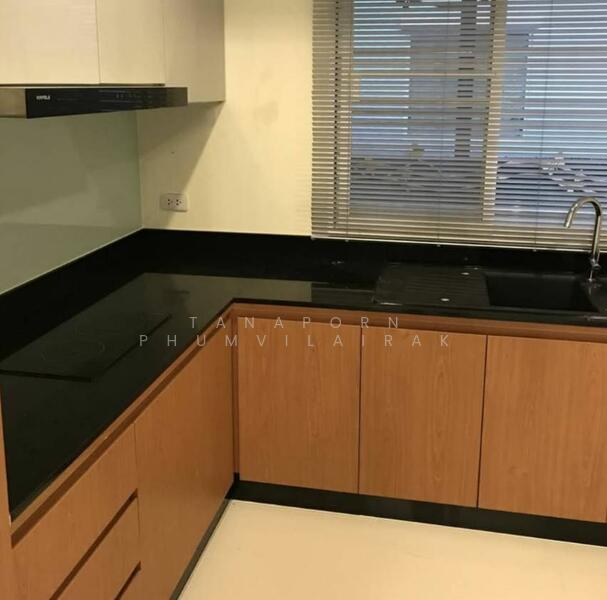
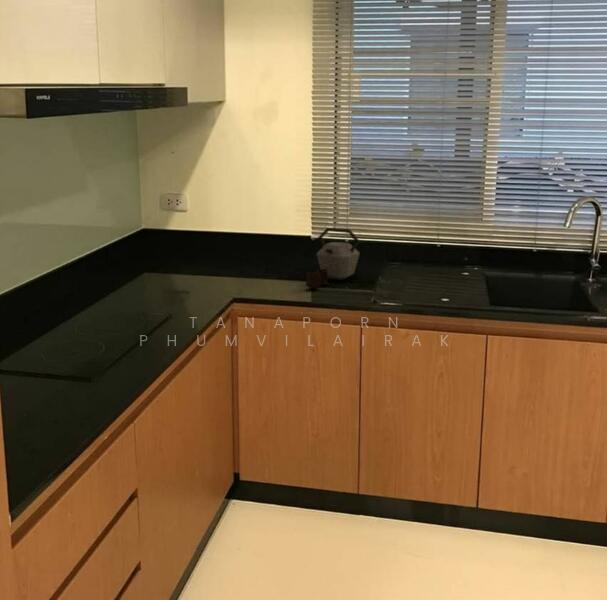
+ kettle (328, 256)
